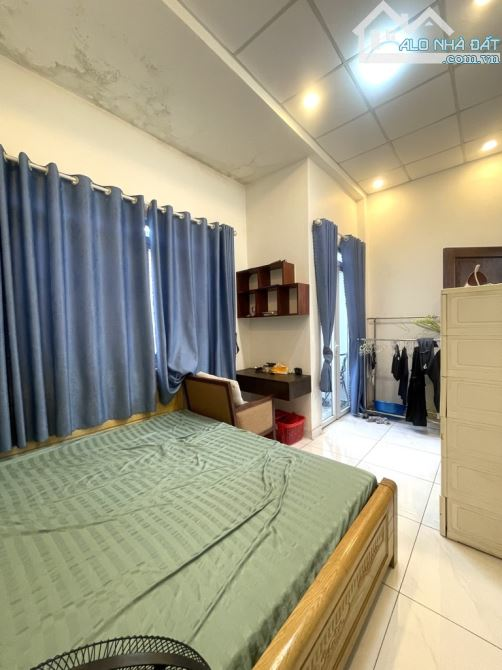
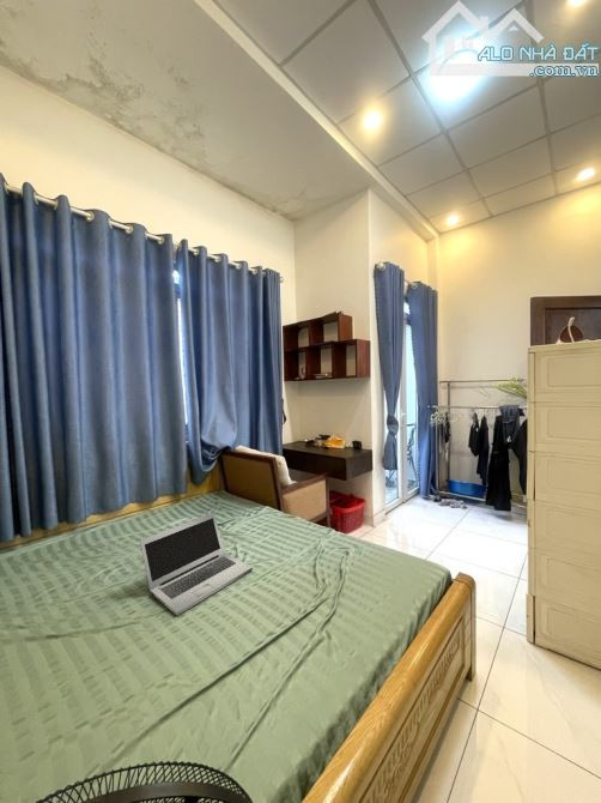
+ laptop (198, 555)
